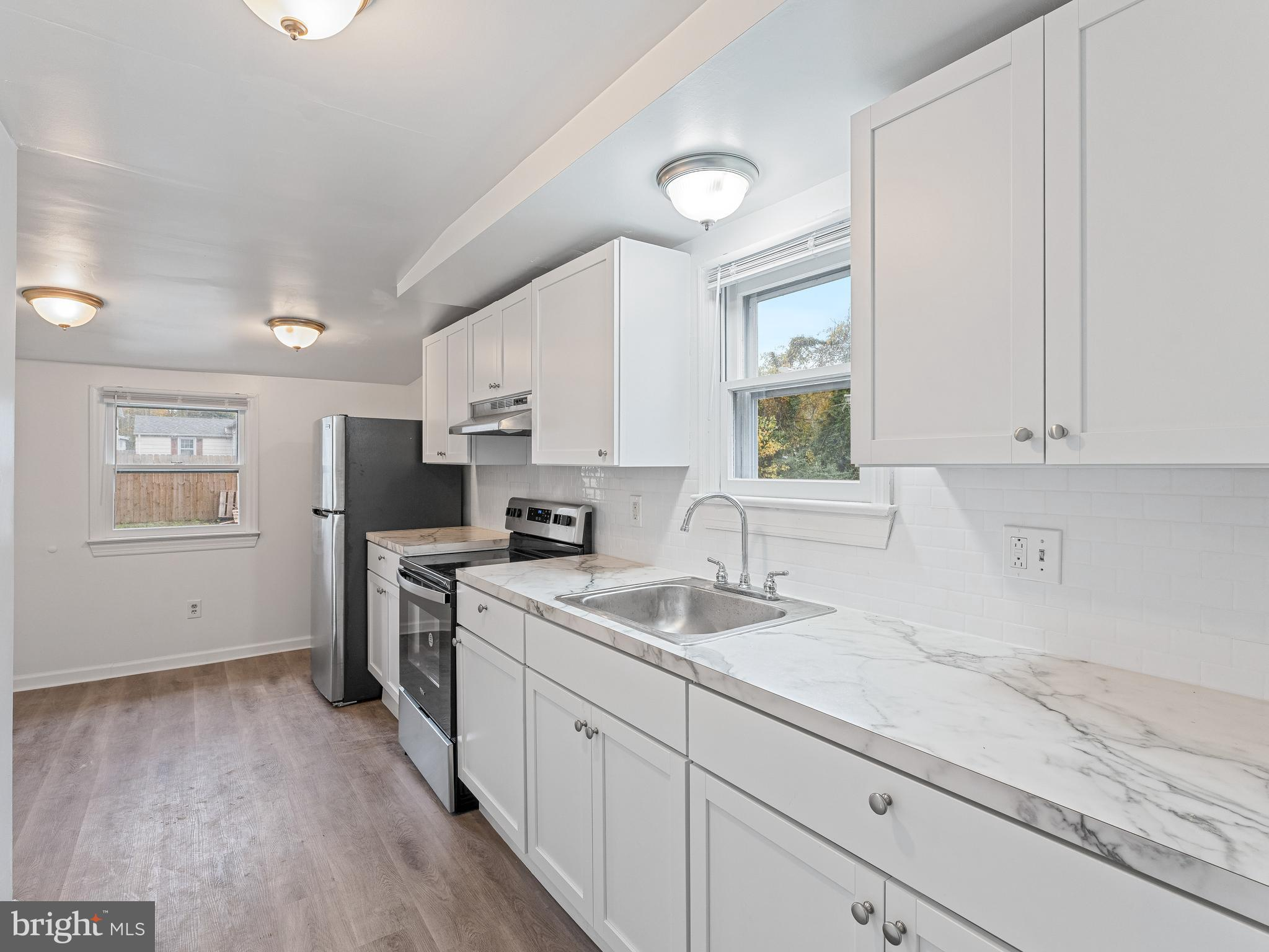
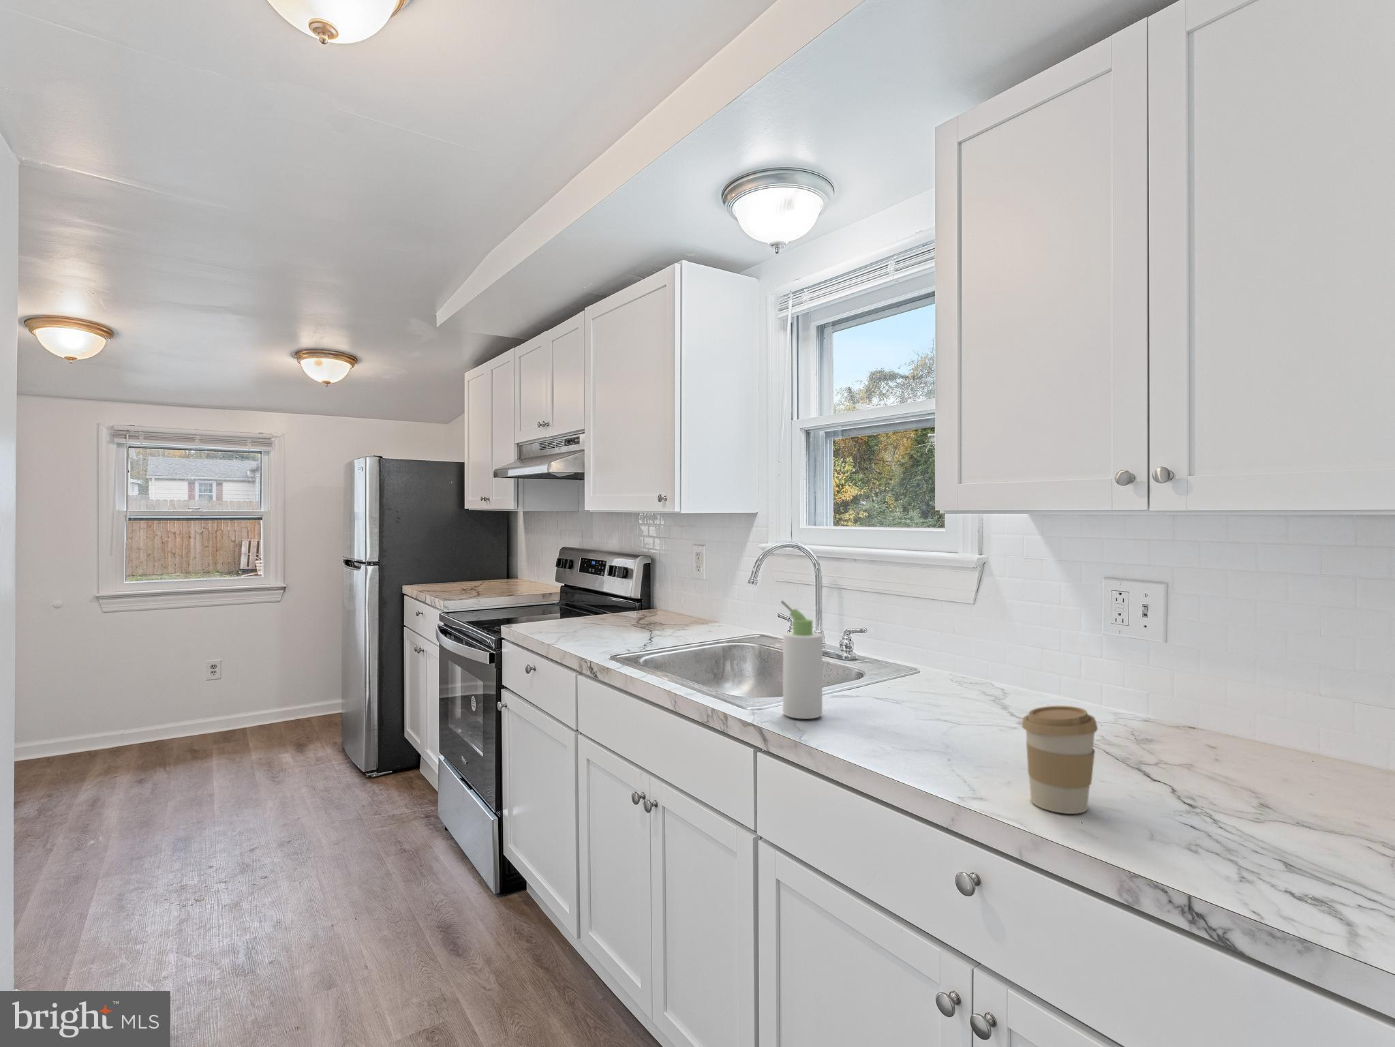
+ coffee cup (1059, 756)
+ bottle (799, 658)
